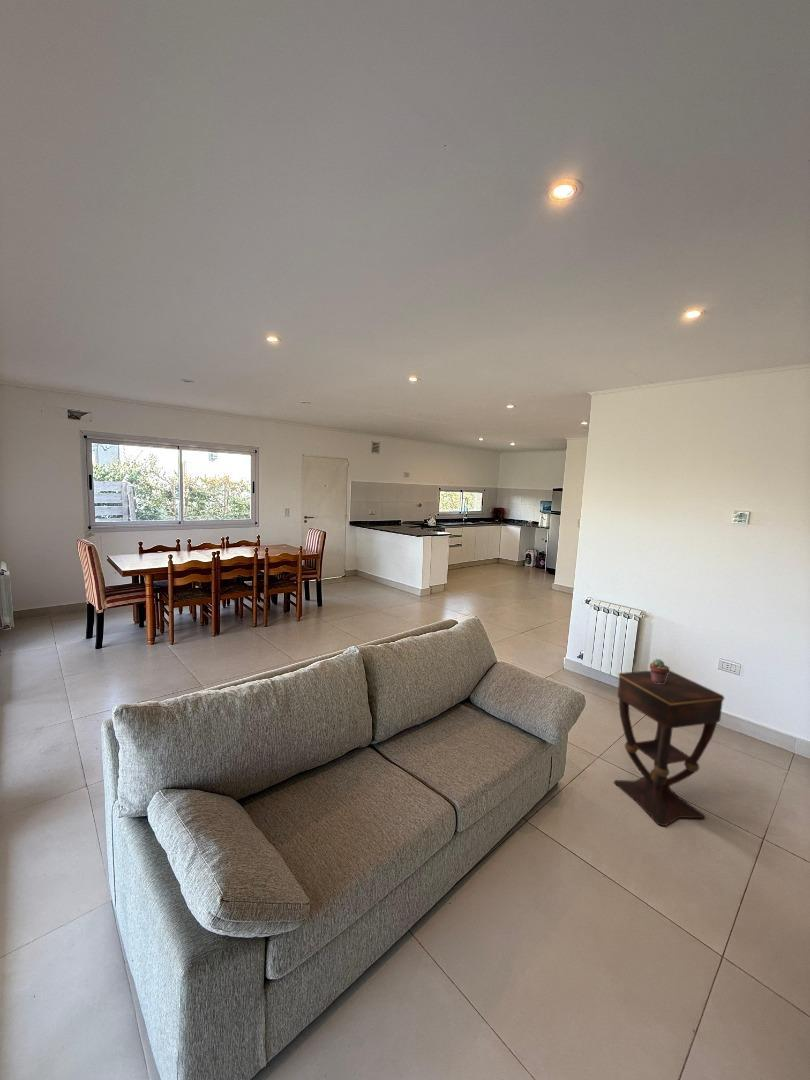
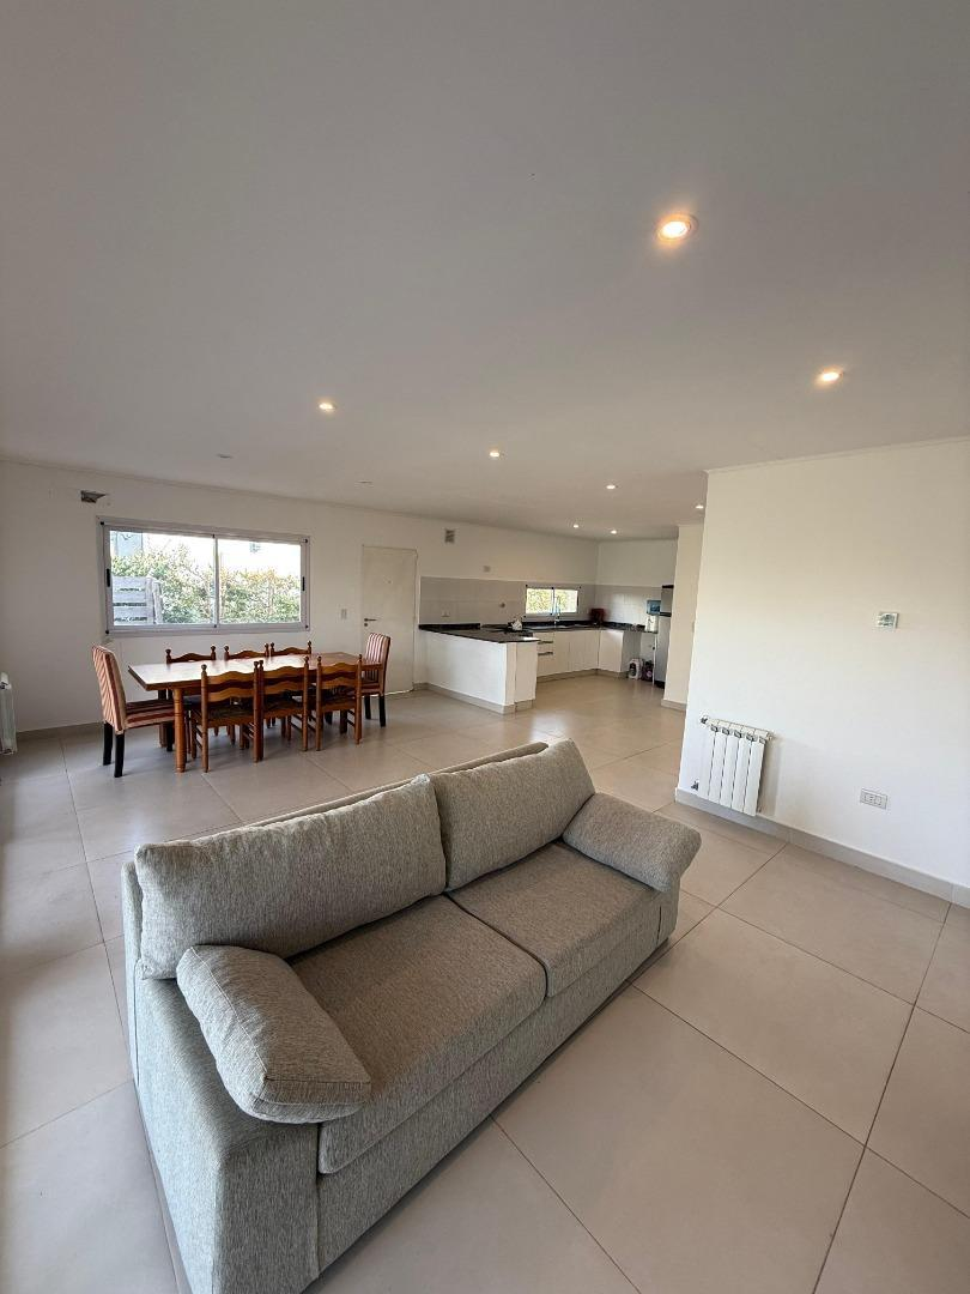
- side table (661, 741)
- potted succulent (659, 669)
